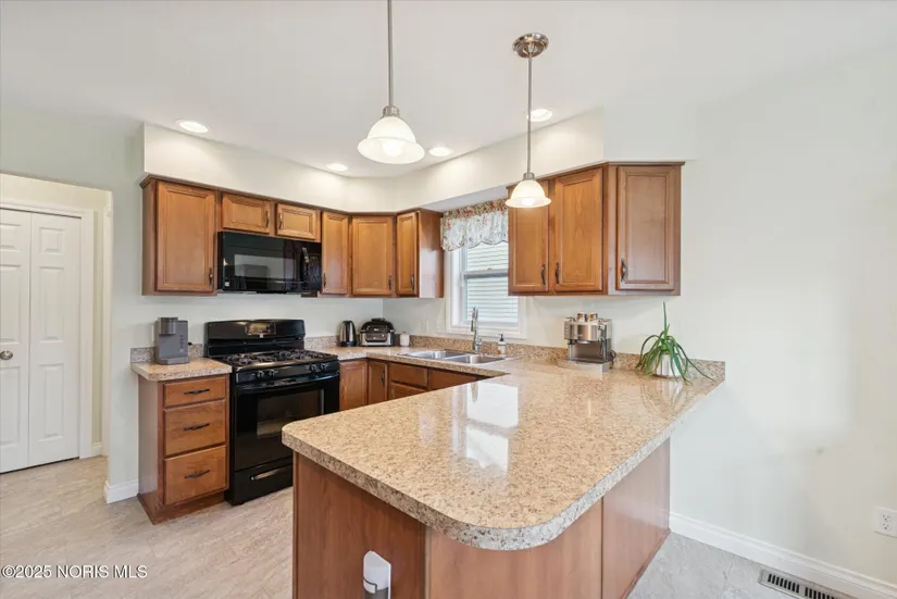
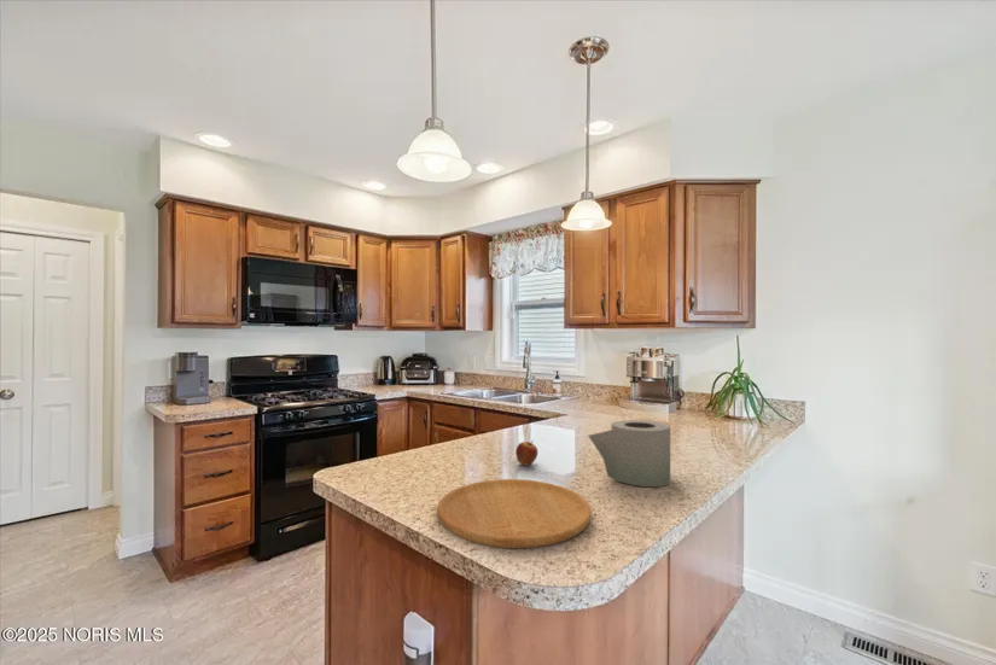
+ cutting board (513, 508)
+ fruit (526, 451)
+ toilet paper roll (625, 451)
